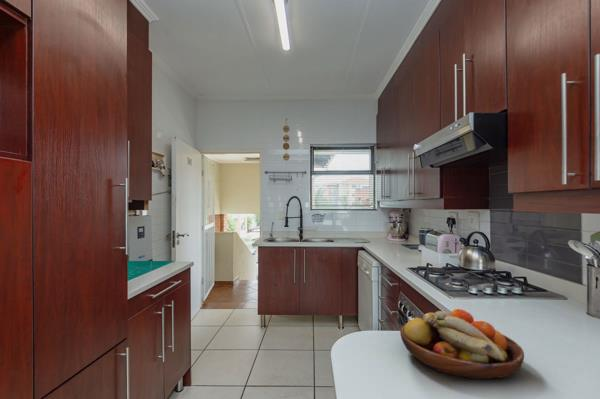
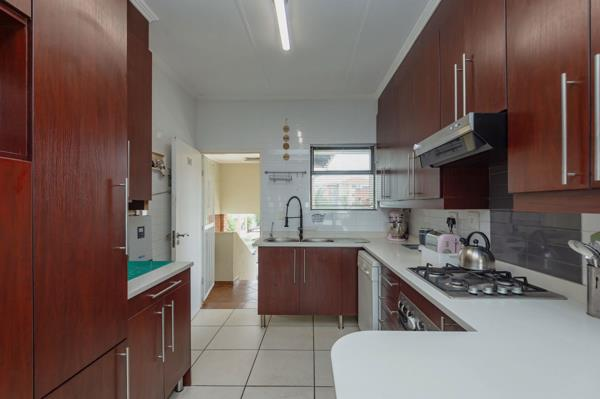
- fruit bowl (458, 333)
